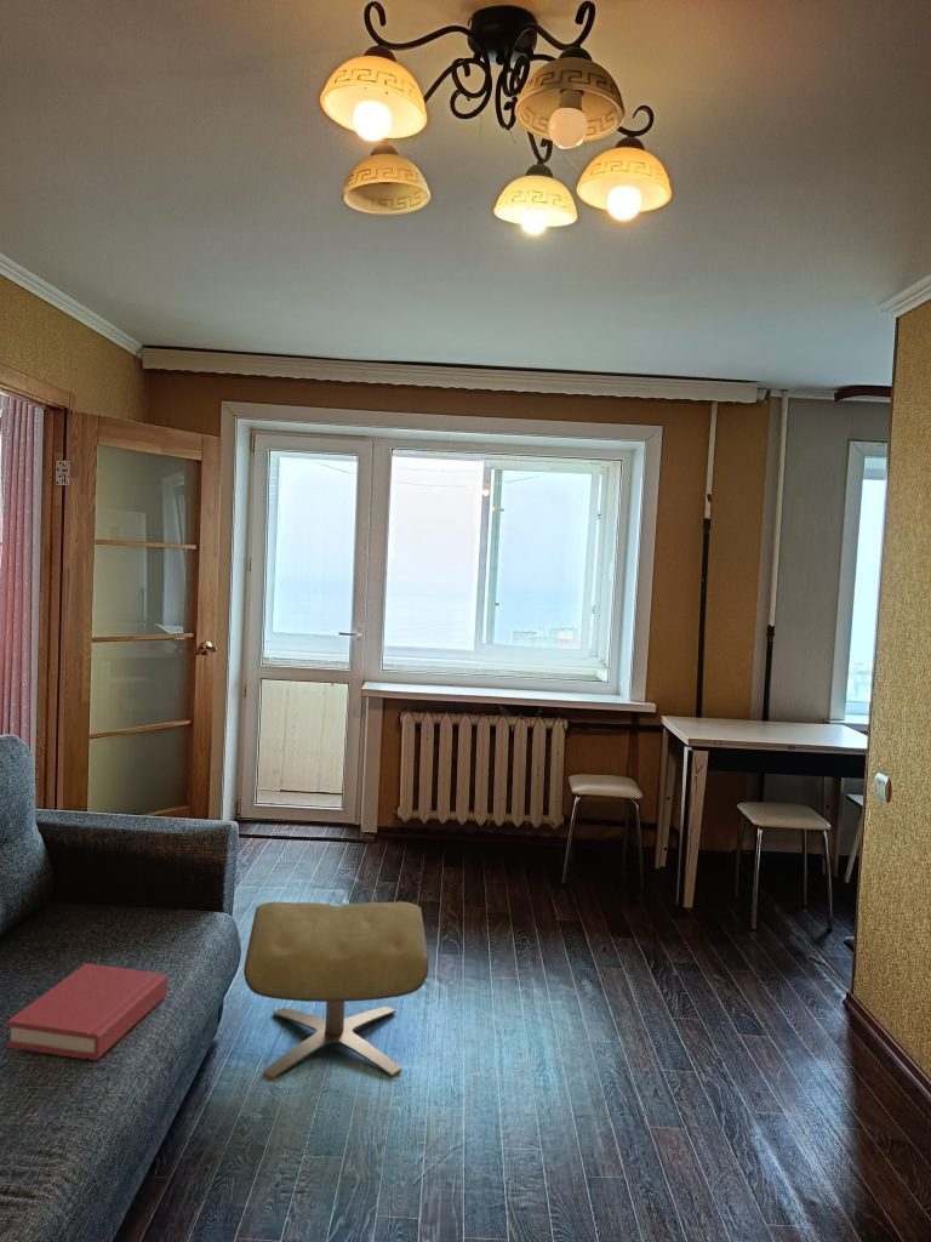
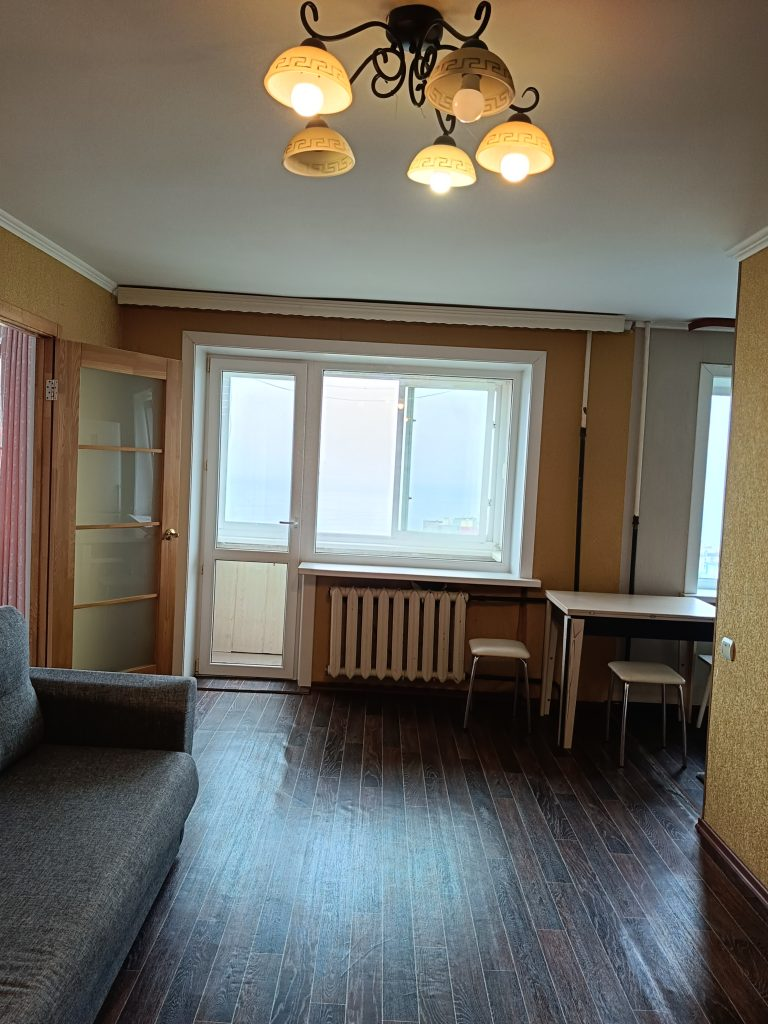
- ottoman (336, 979)
- hardback book (91, 1008)
